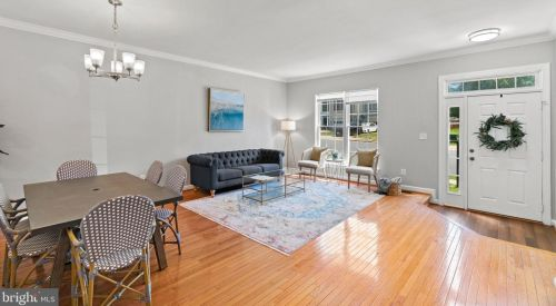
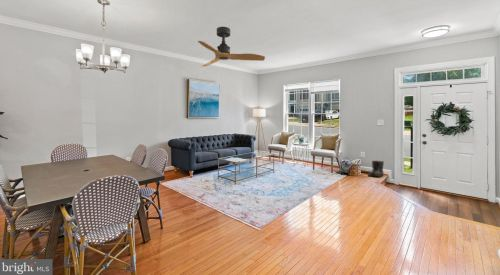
+ ceiling fan (228, 46)
+ boots (376, 168)
